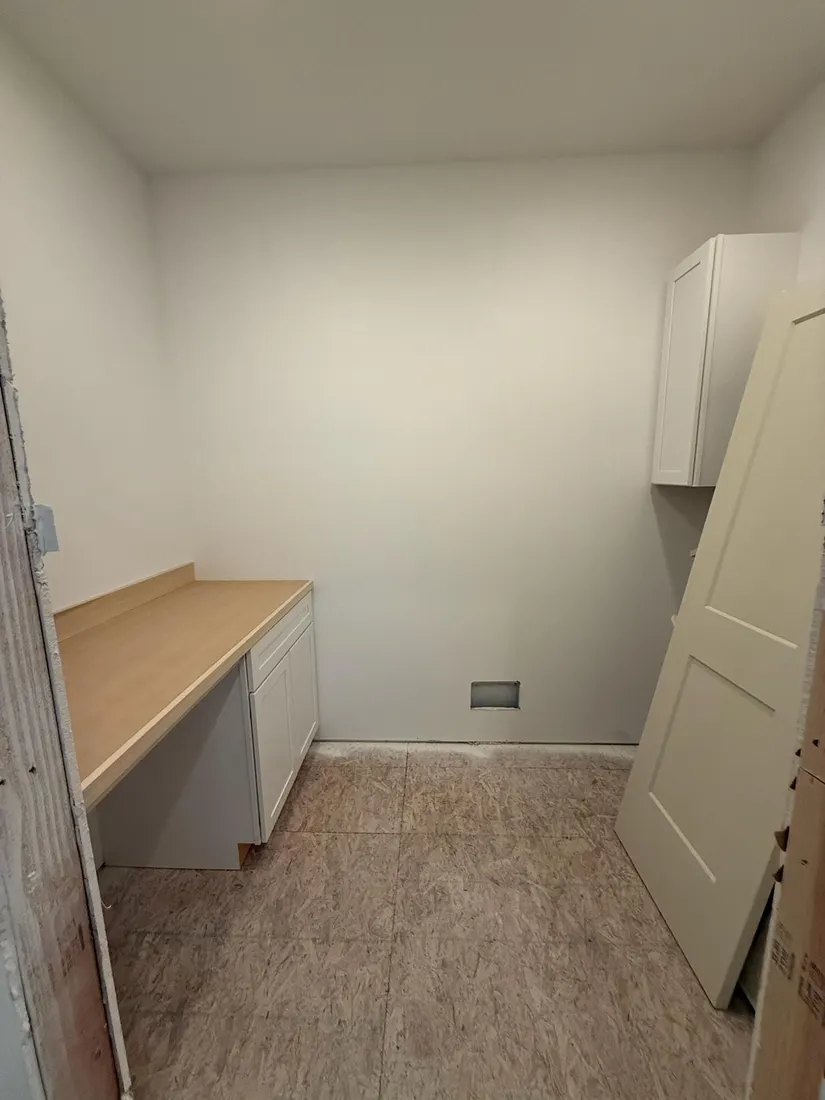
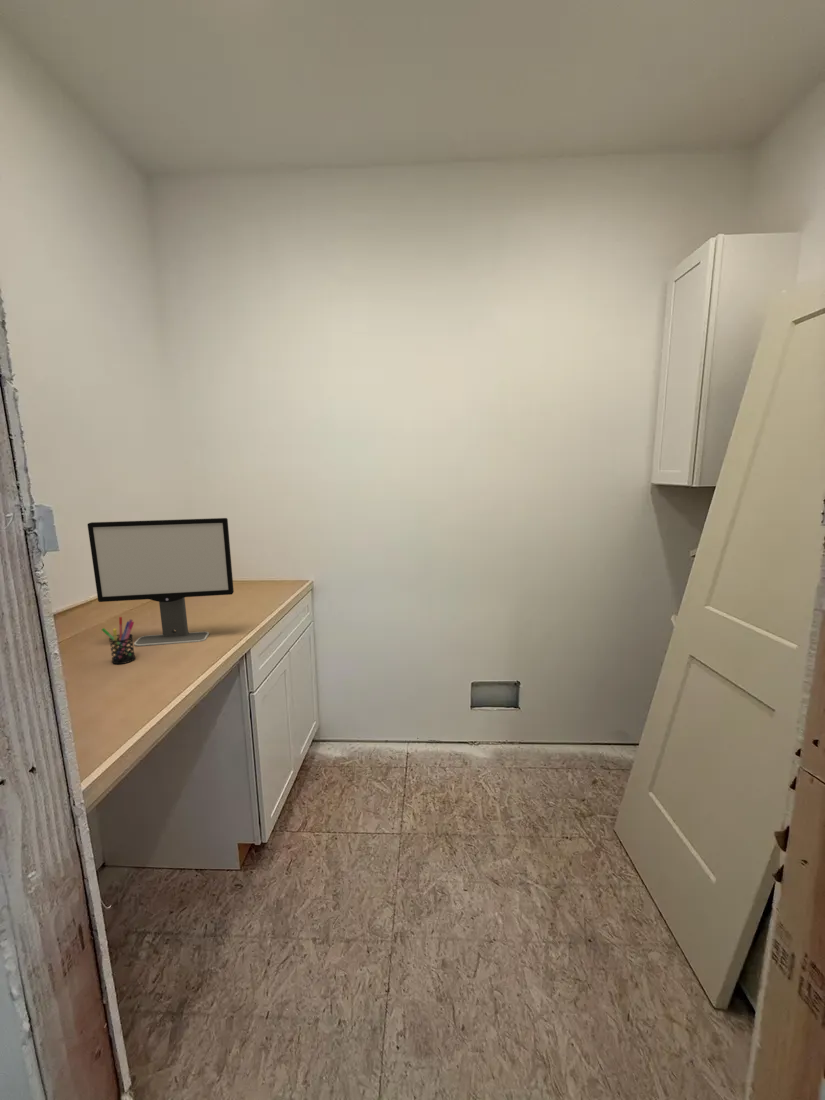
+ computer monitor (167, 581)
+ pen holder (118, 640)
